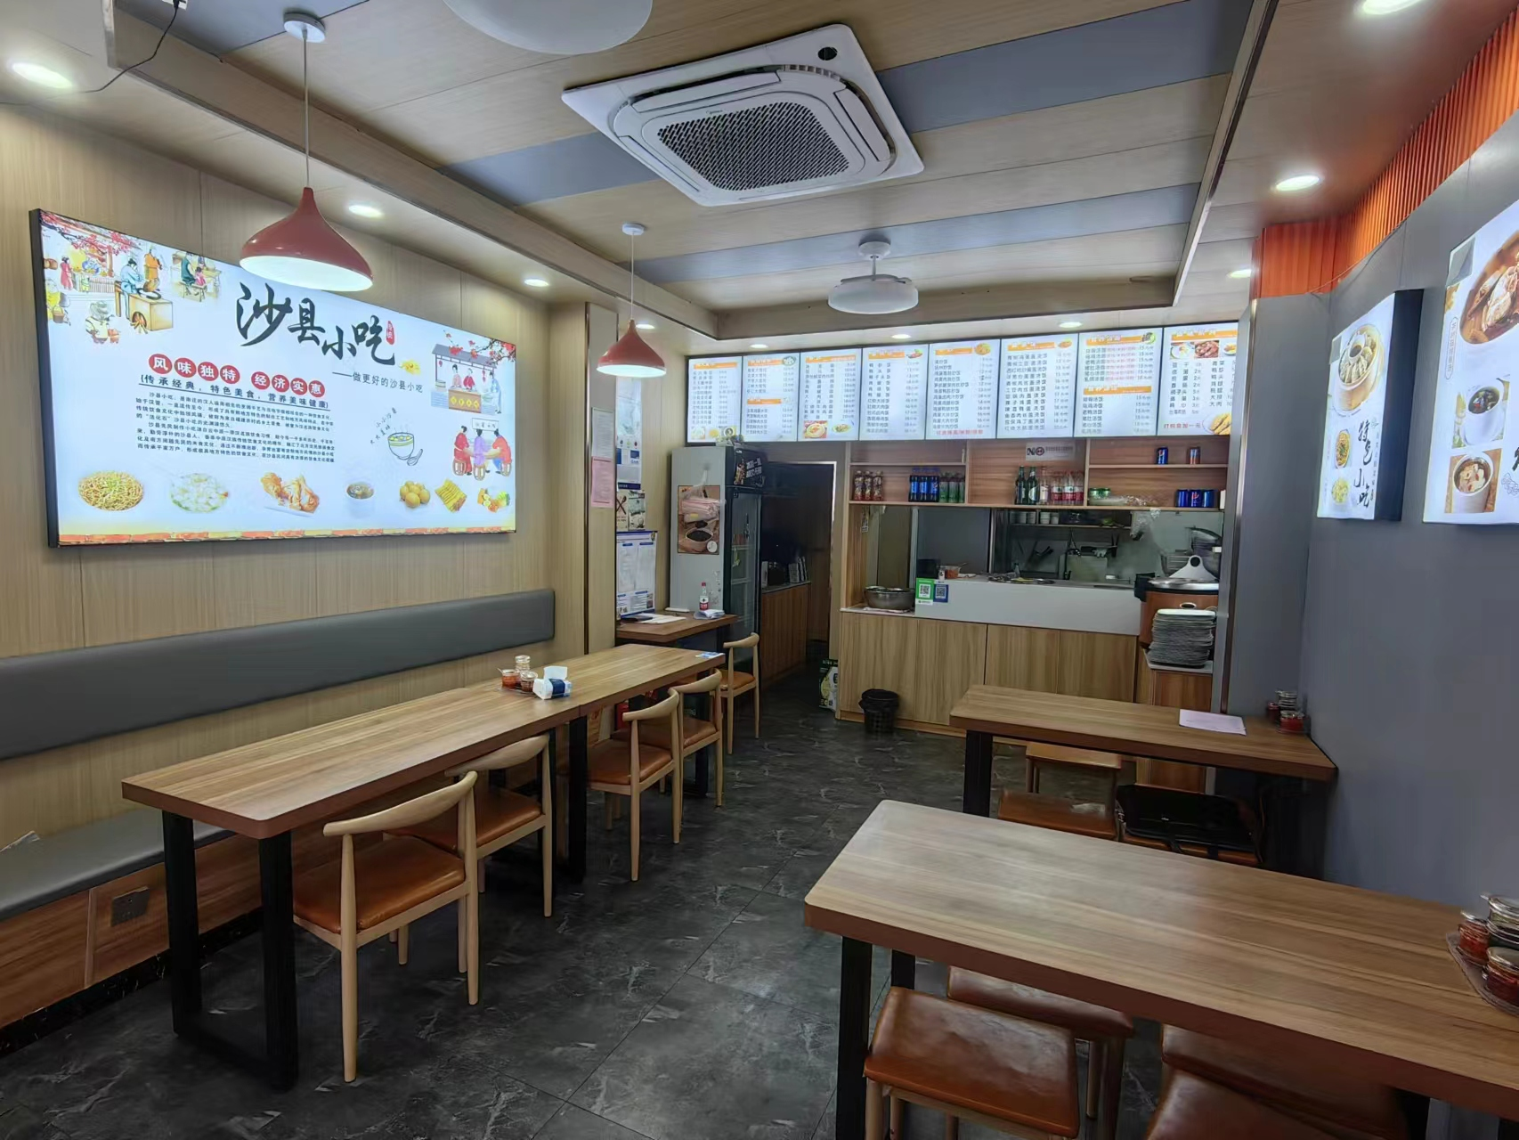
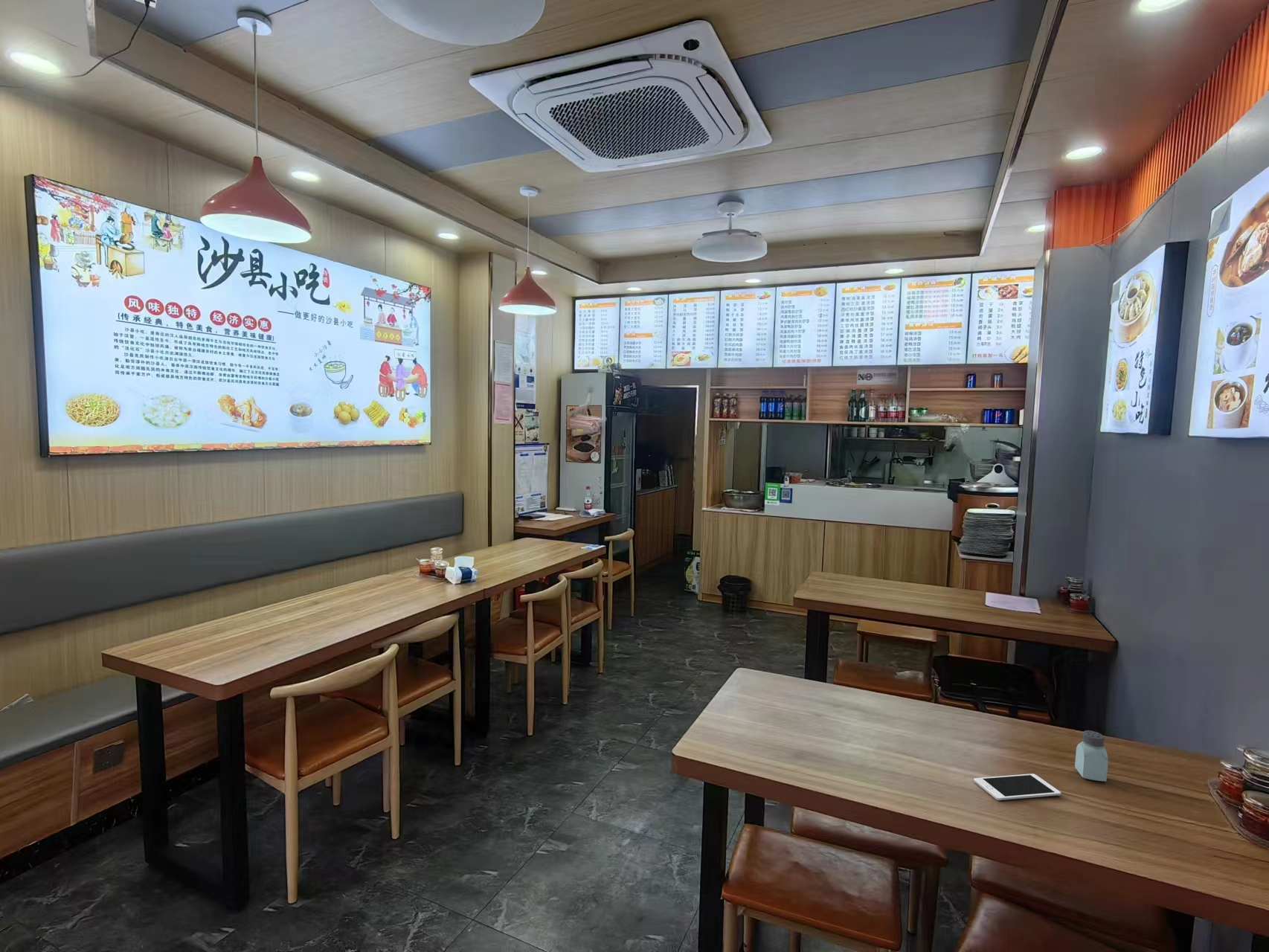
+ cell phone (1016, 786)
+ saltshaker (1091, 754)
